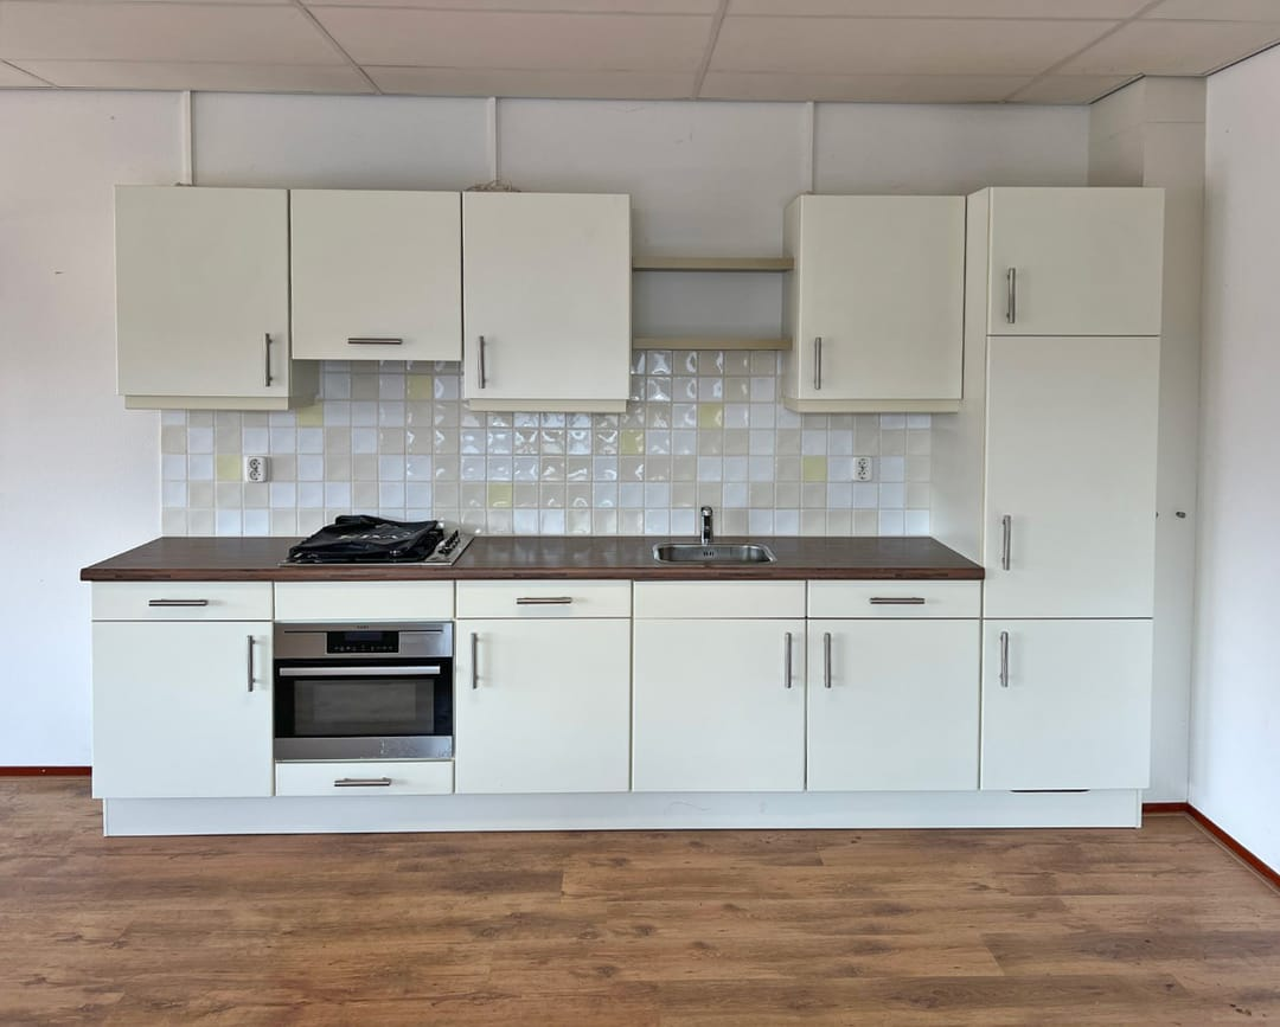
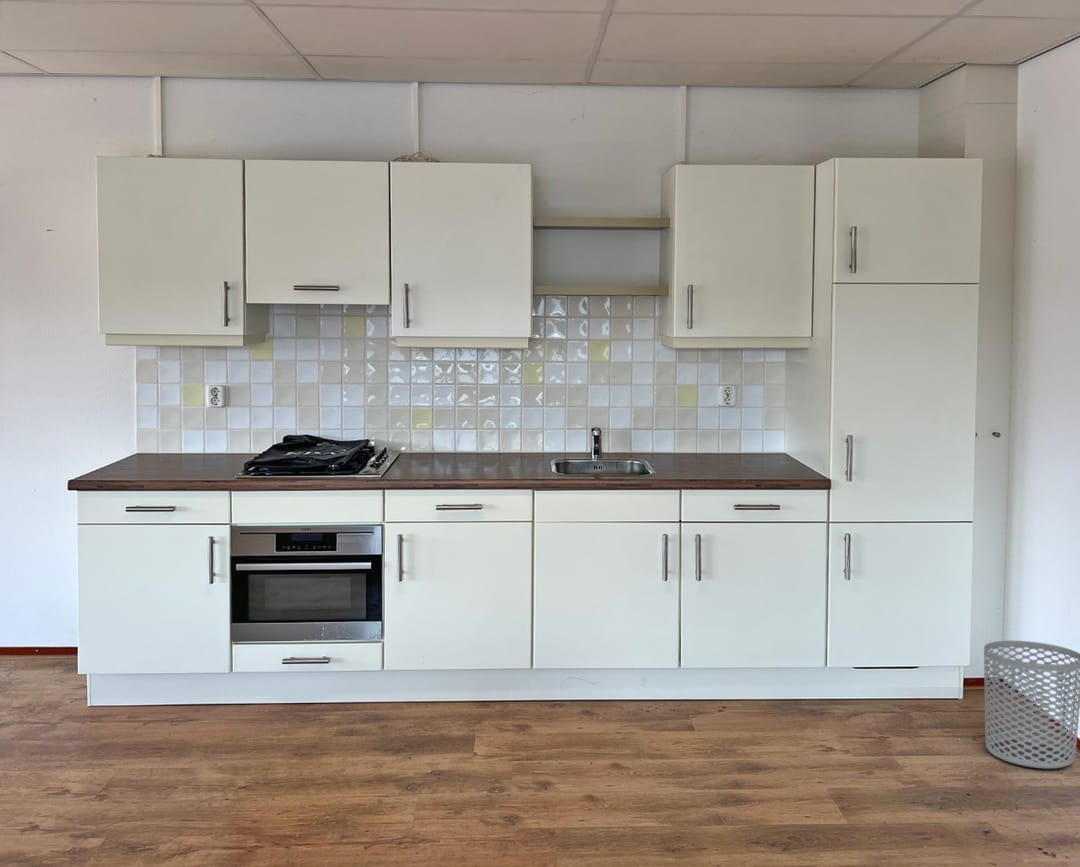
+ waste bin (1031, 703)
